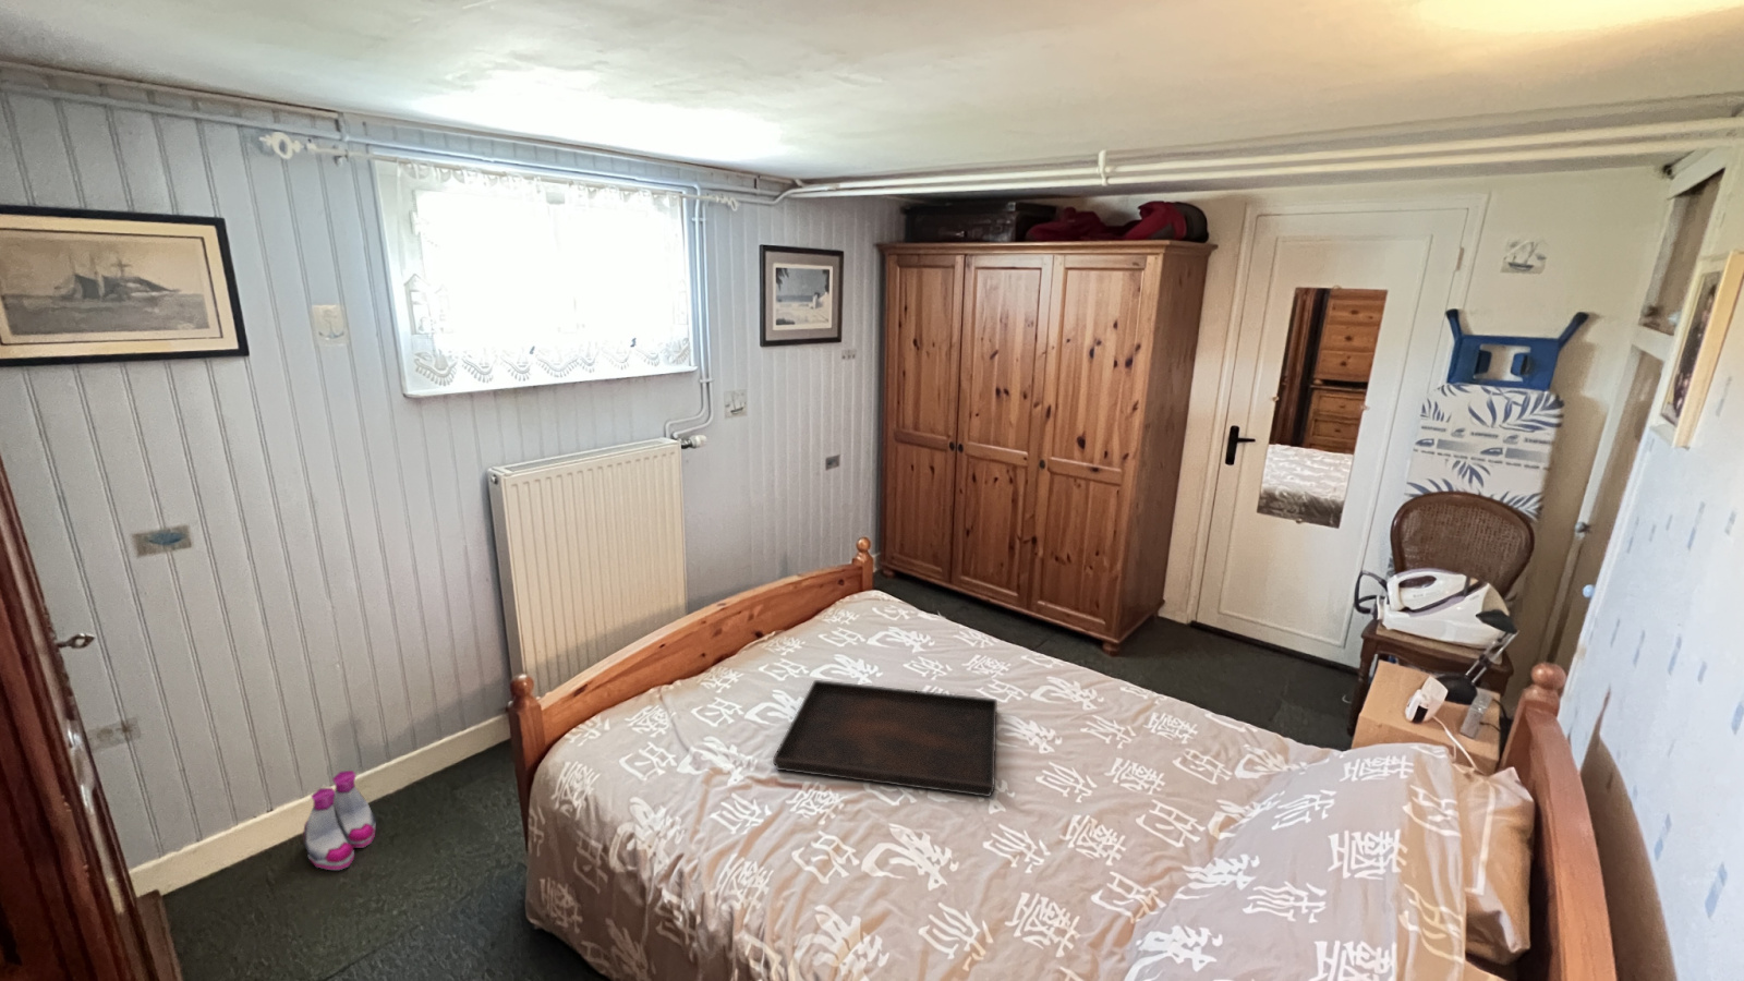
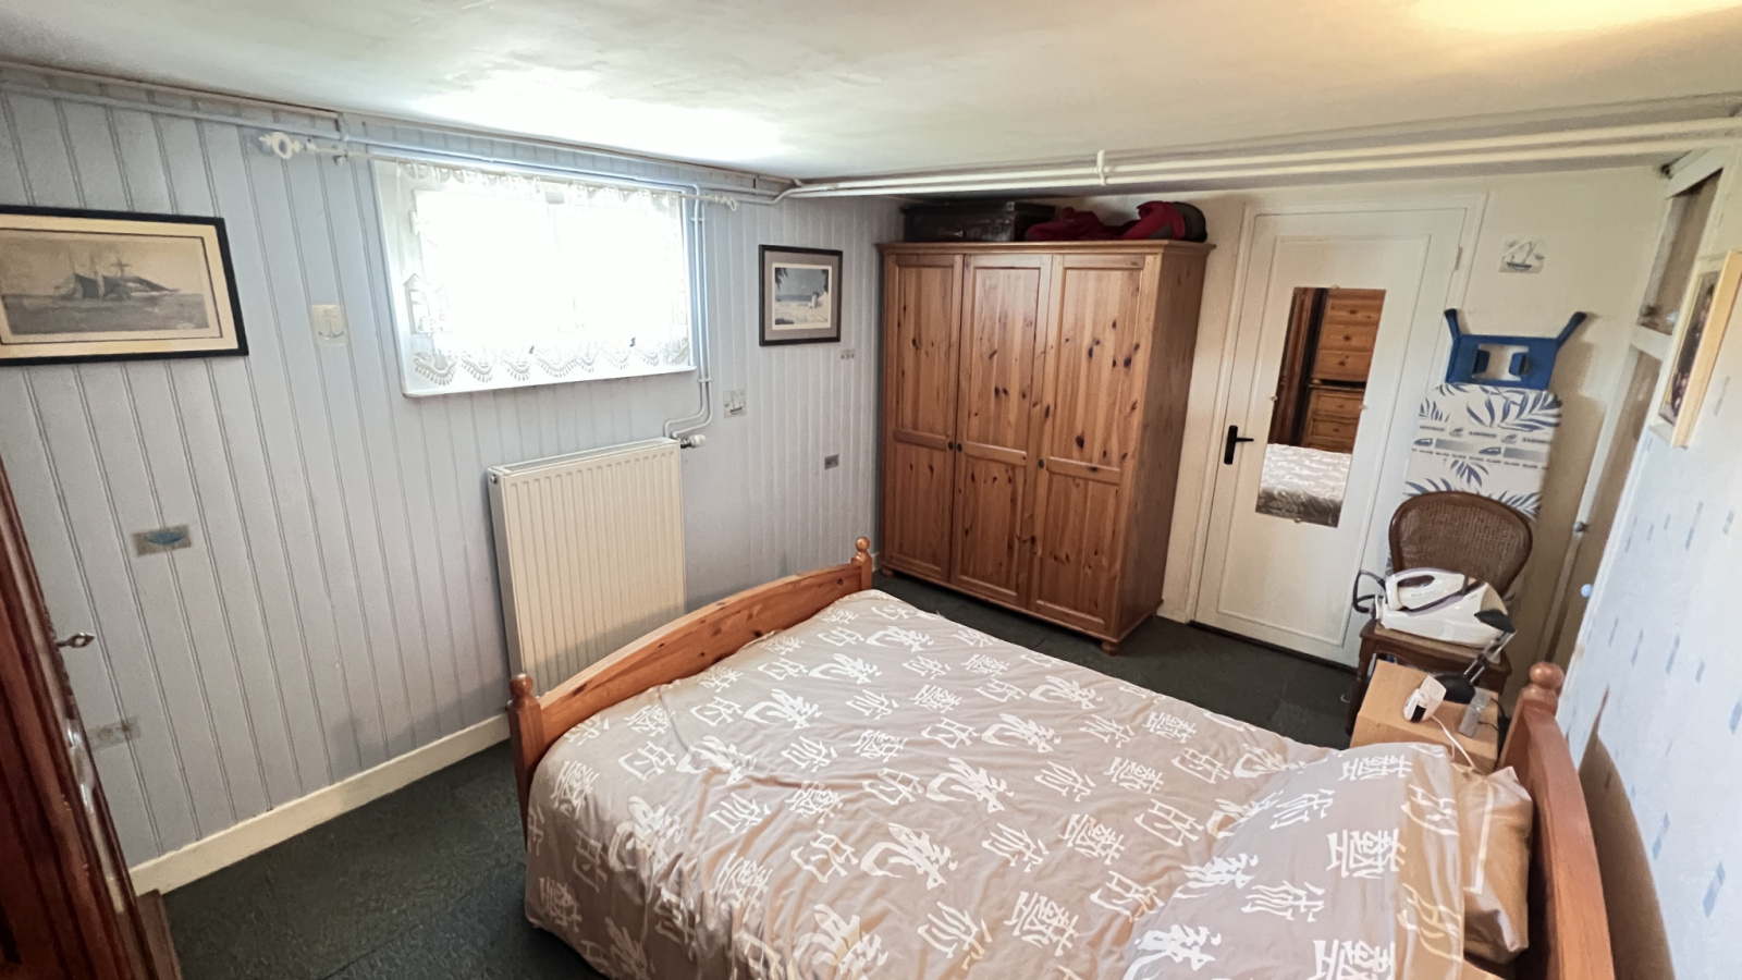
- serving tray (892, 733)
- boots (339, 812)
